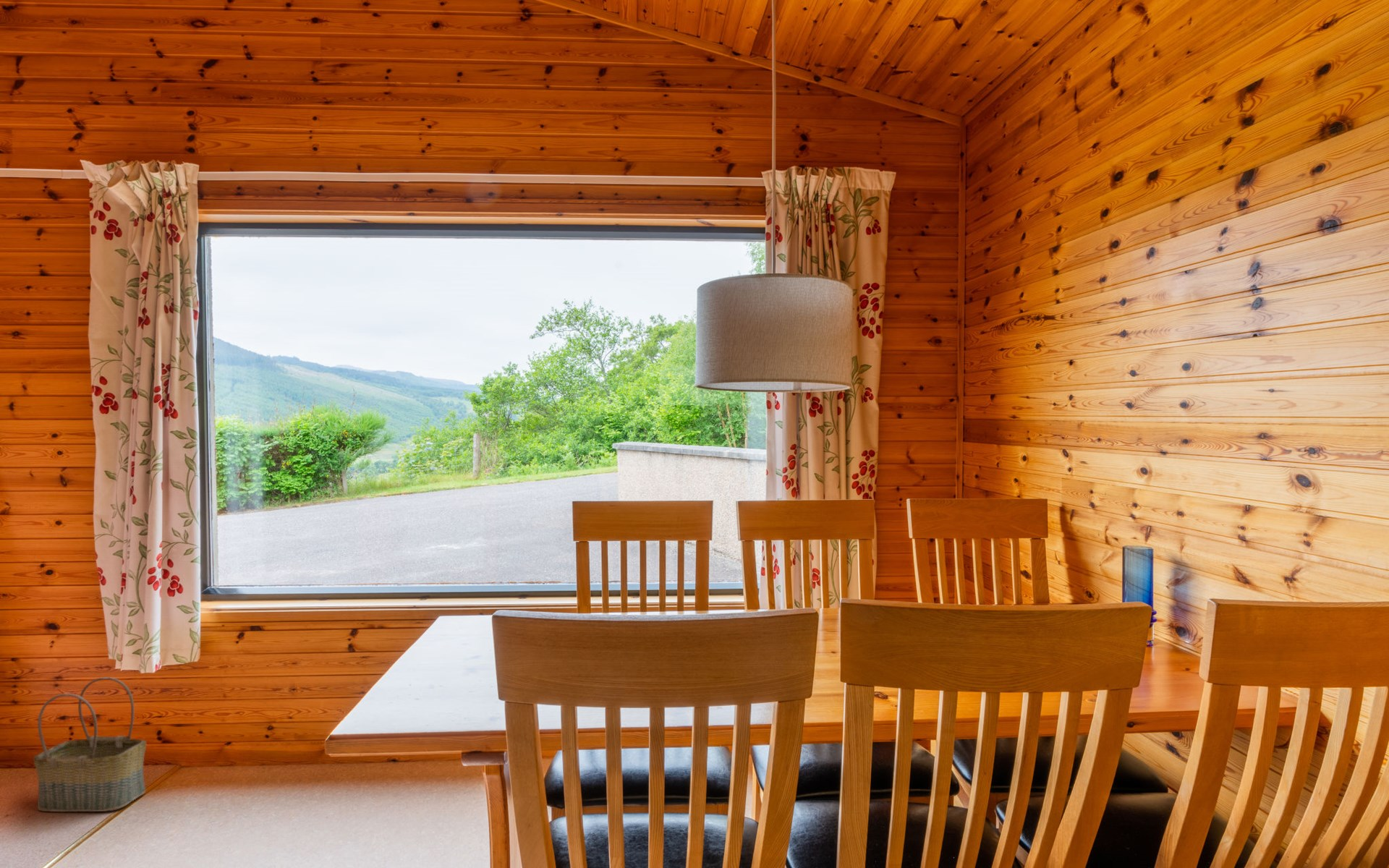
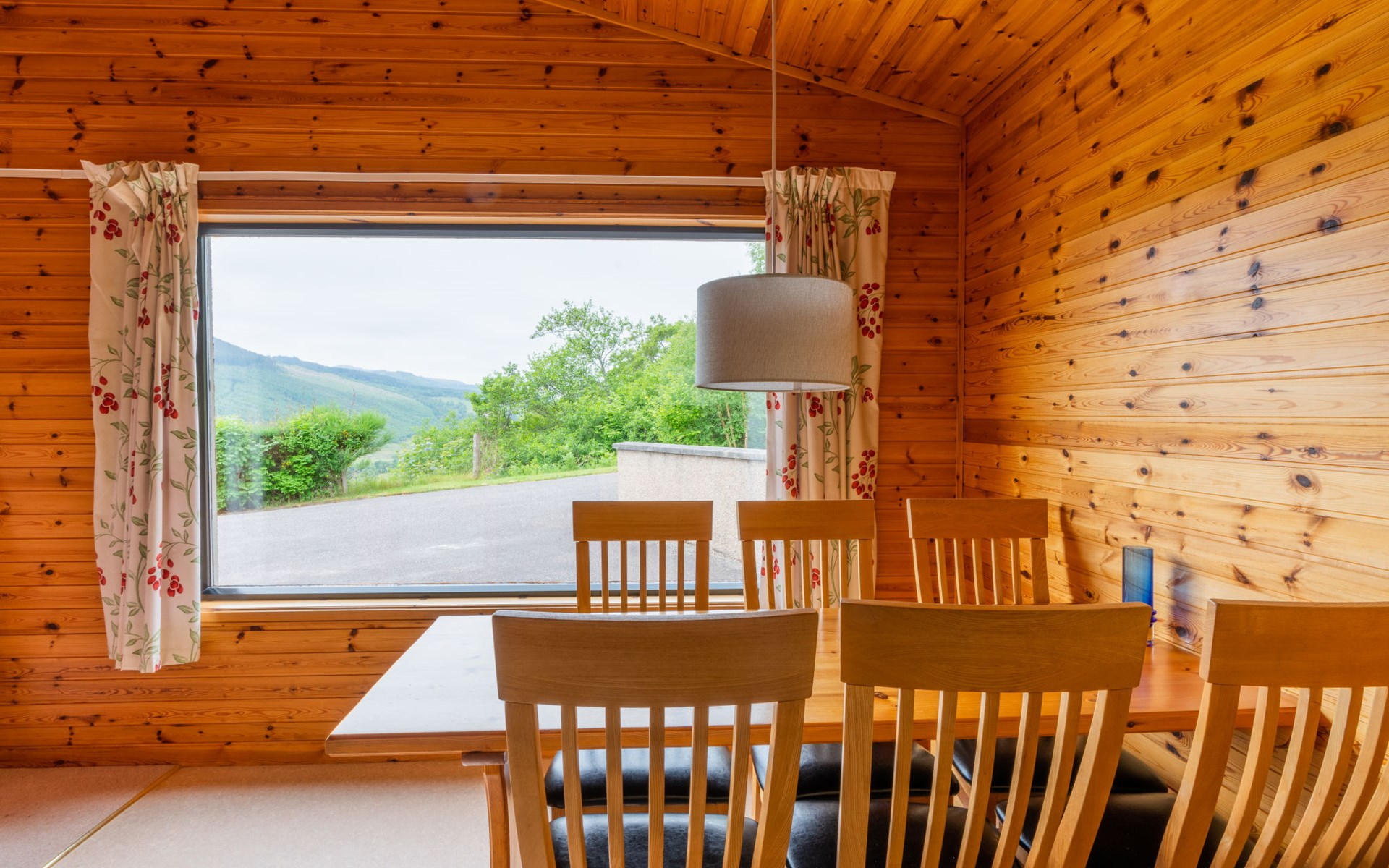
- basket (90, 743)
